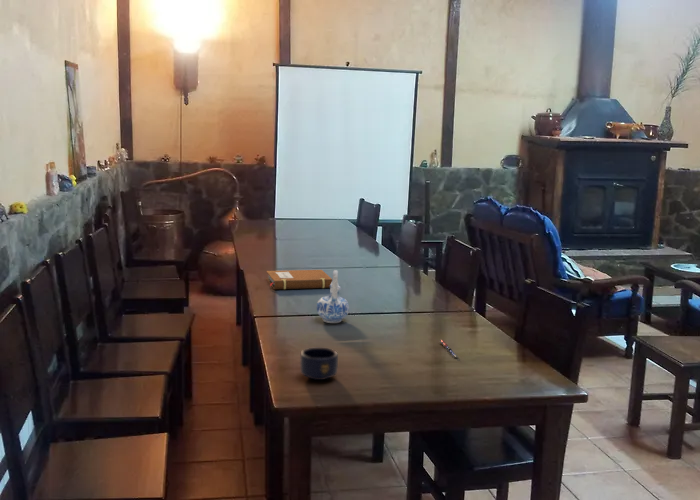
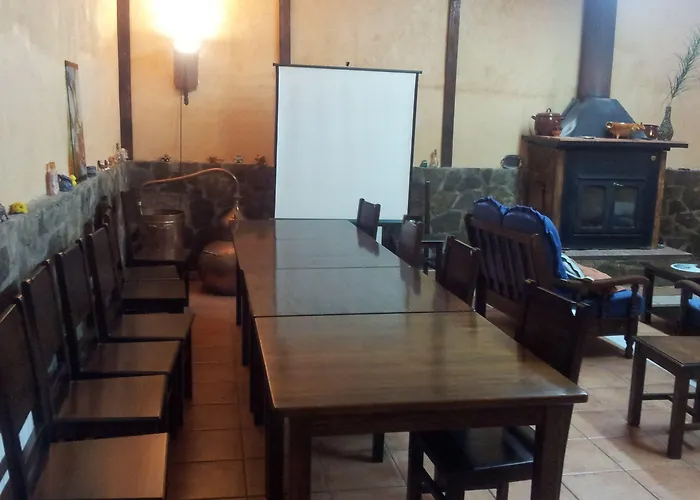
- notebook (297, 279)
- ceramic pitcher (333, 294)
- pen (448, 348)
- mug (317, 363)
